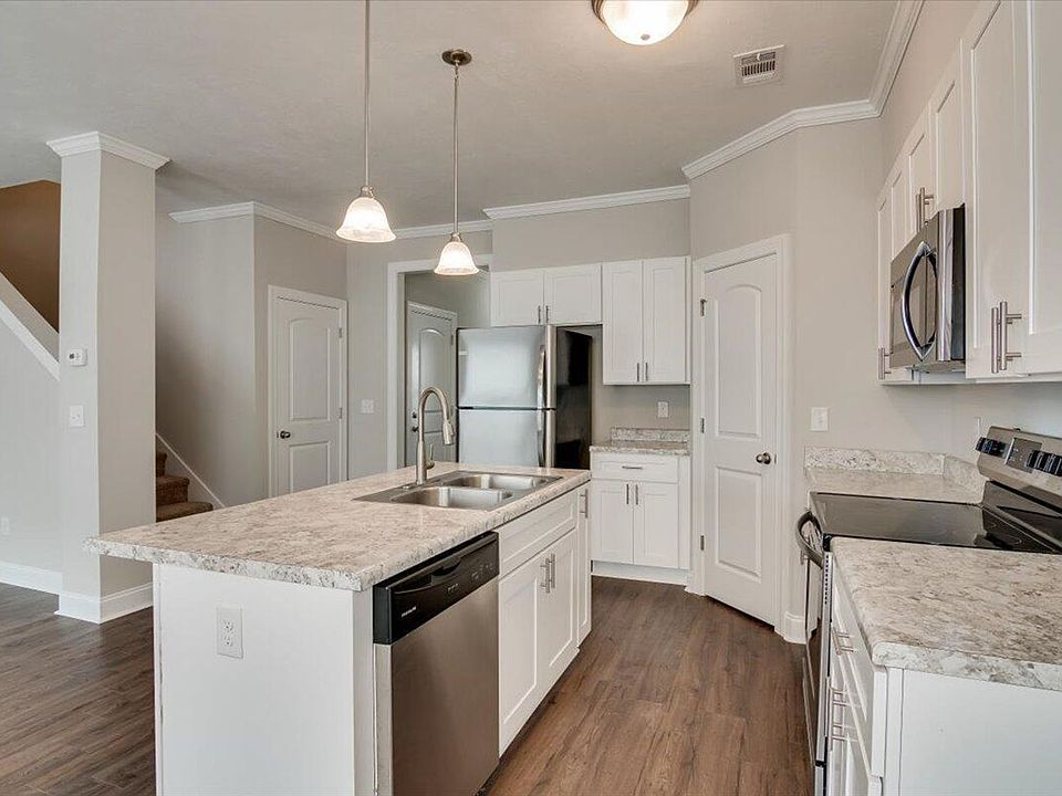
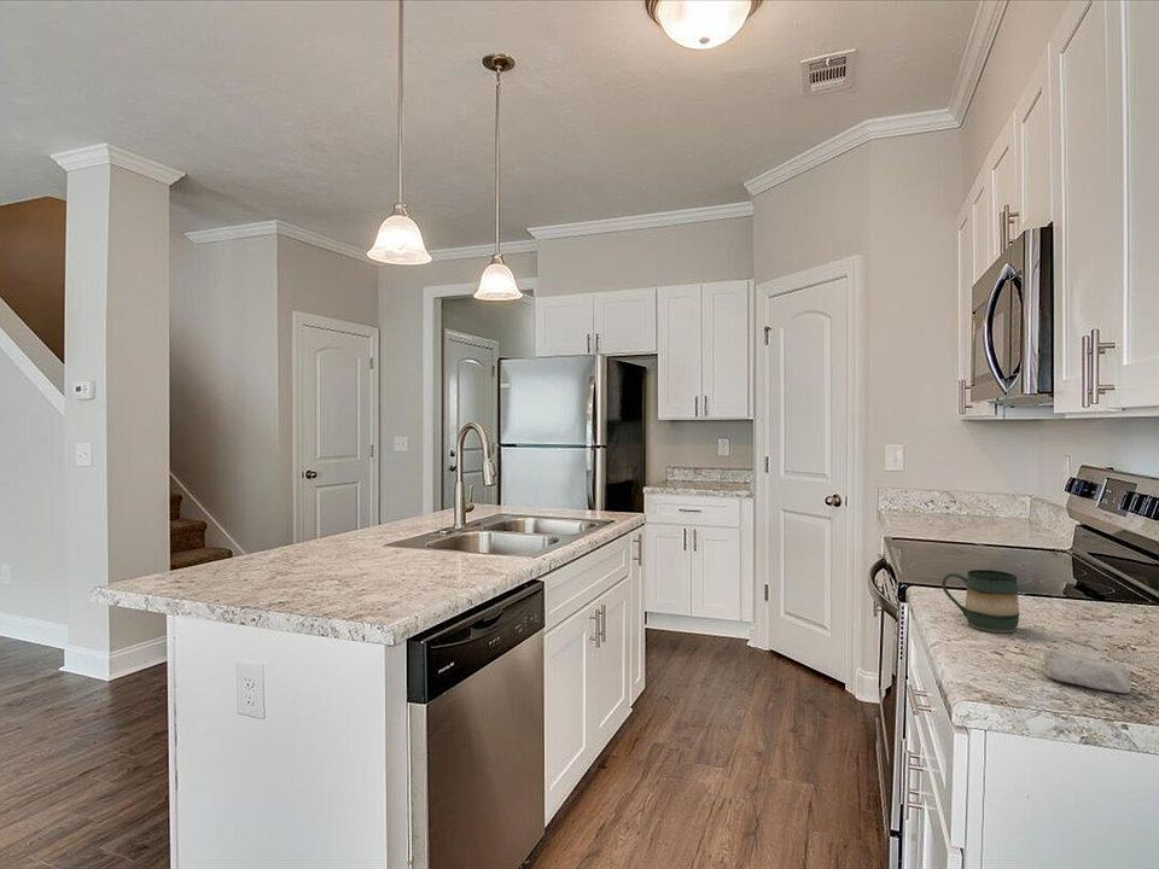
+ mug (979, 599)
+ soap bar (1084, 666)
